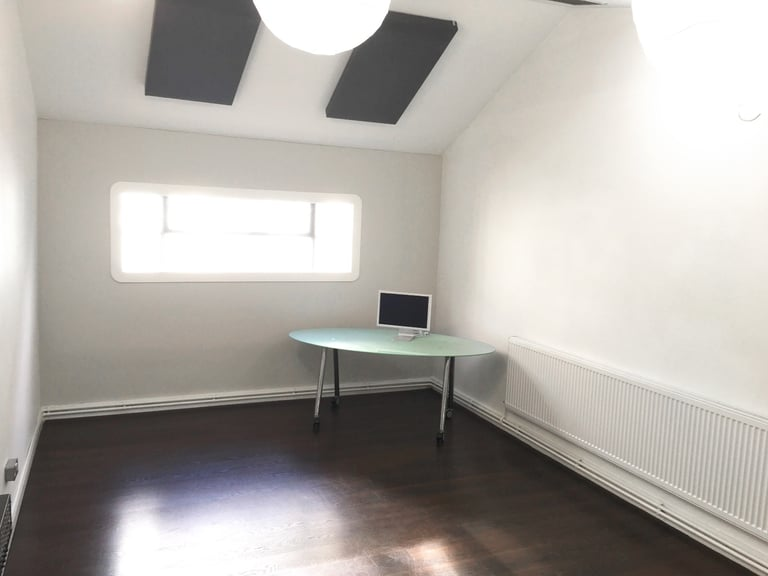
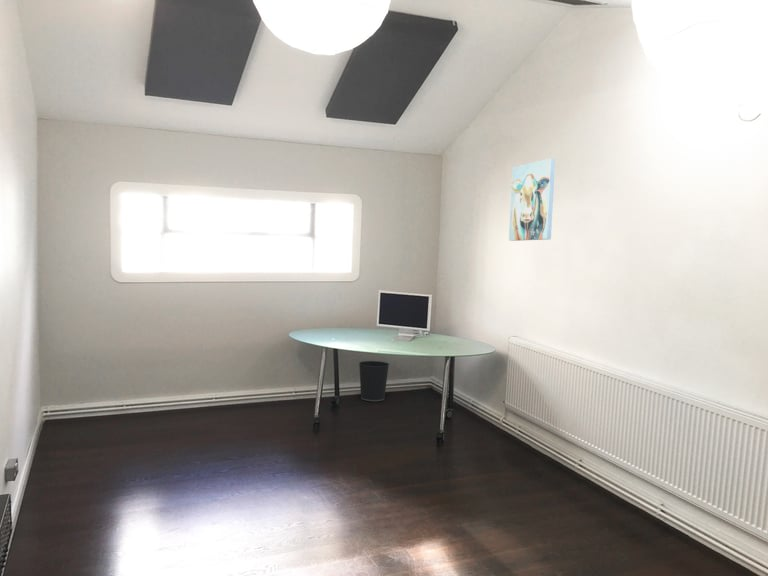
+ wastebasket (373, 381)
+ wall art (530, 201)
